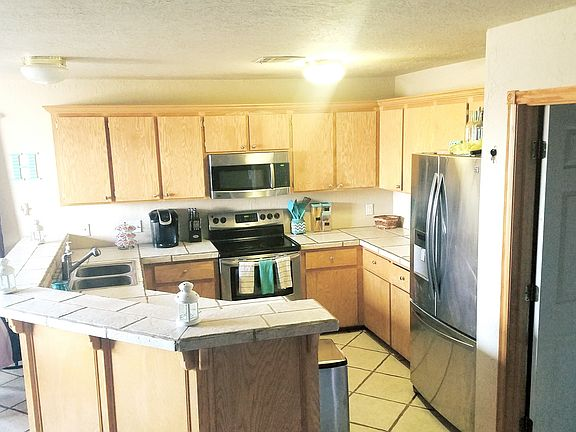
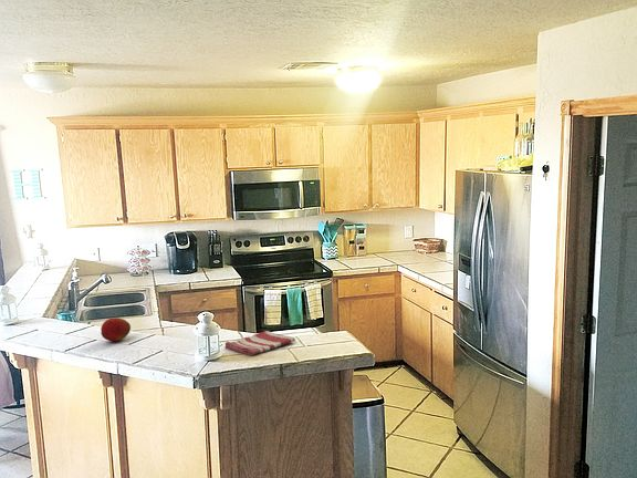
+ dish towel (260, 342)
+ fruit (115, 329)
